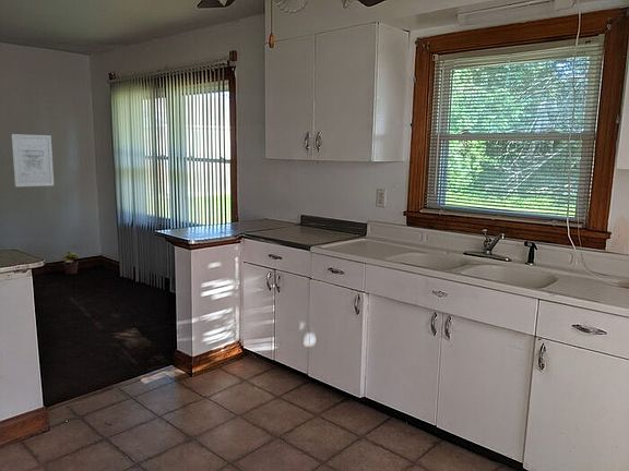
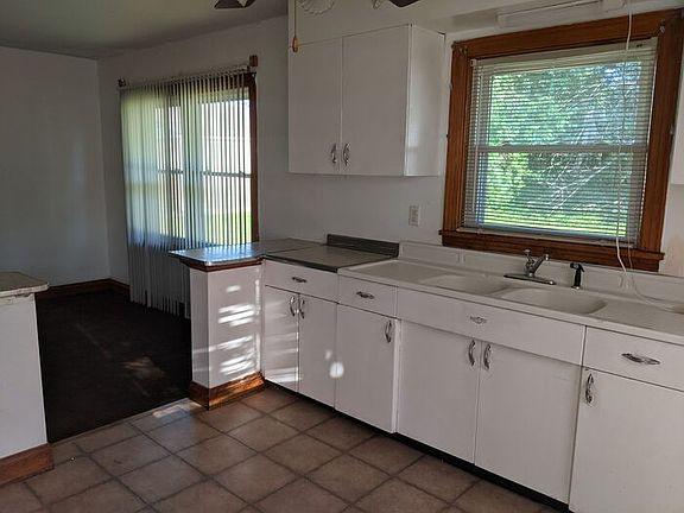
- potted plant (69, 262)
- wall art (33, 160)
